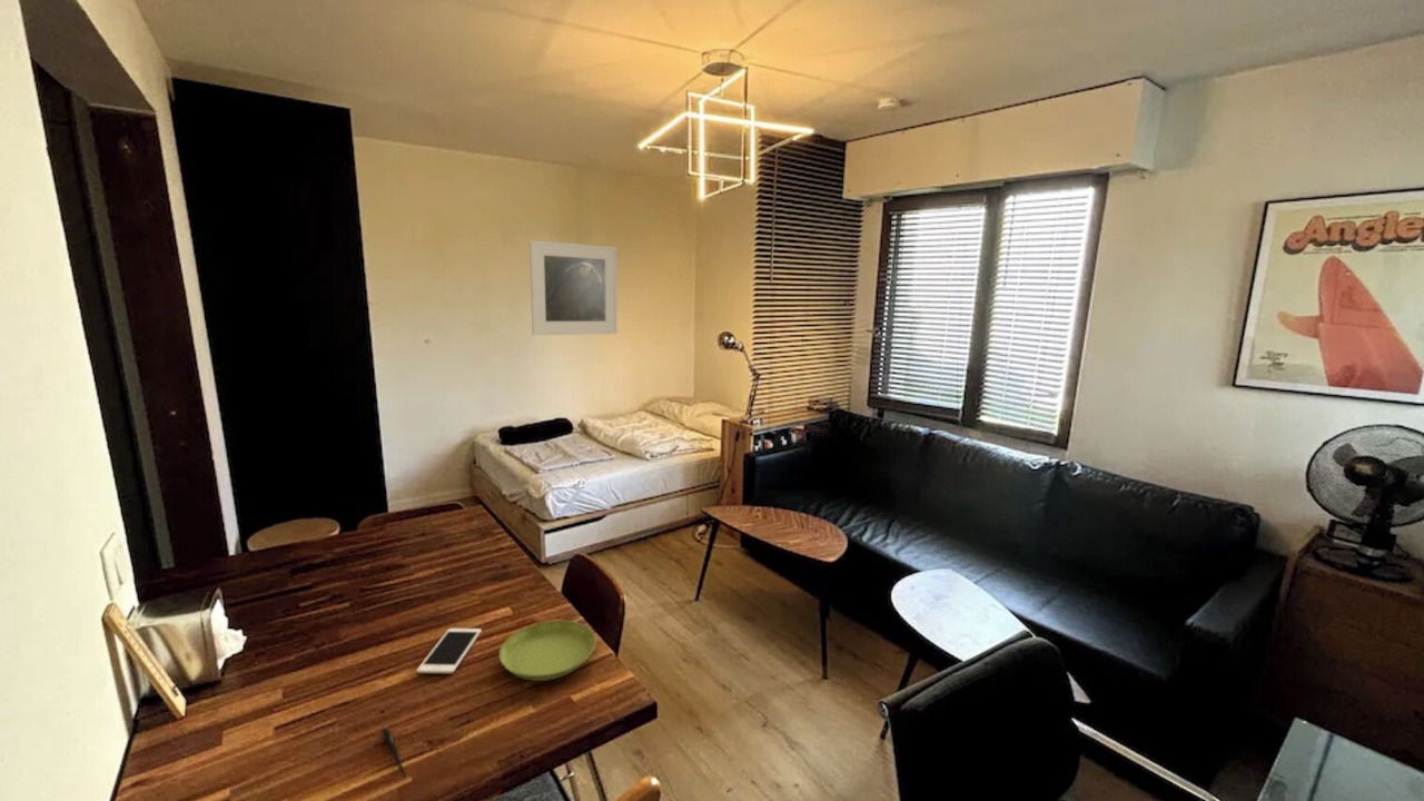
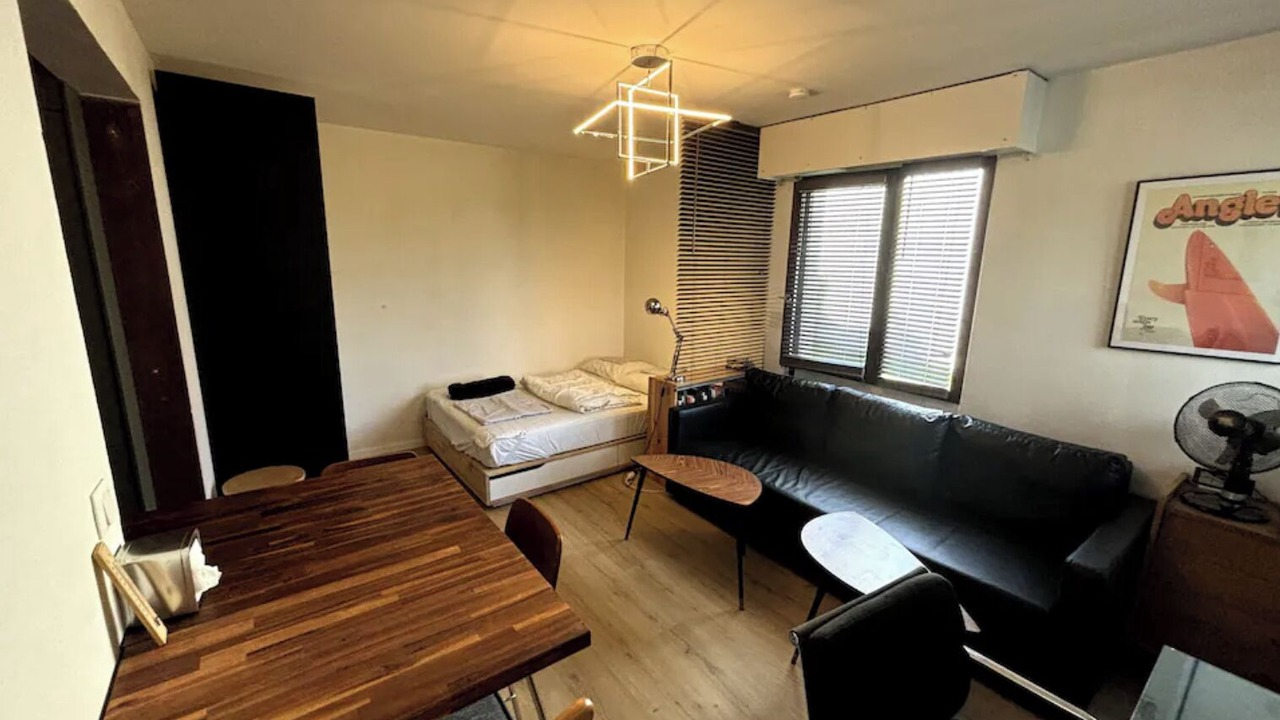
- saucer (548, 651)
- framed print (575, 289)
- cell phone (451, 649)
- pen (393, 749)
